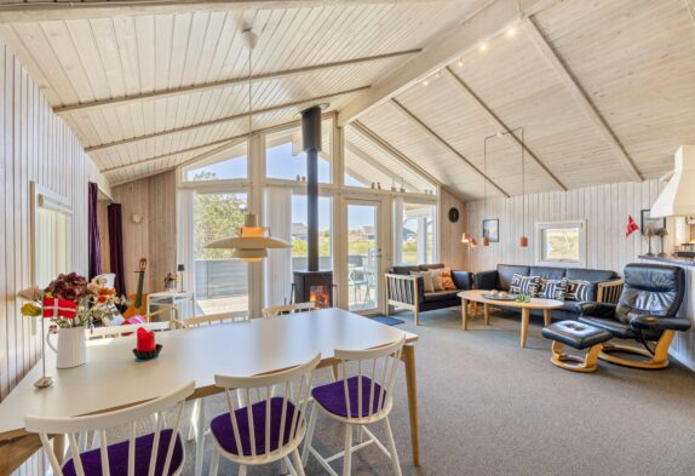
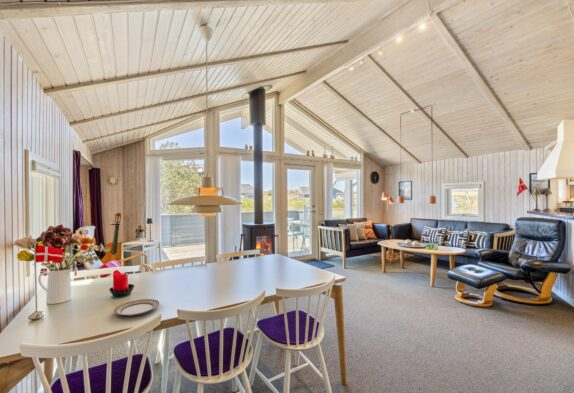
+ plate (137, 308)
